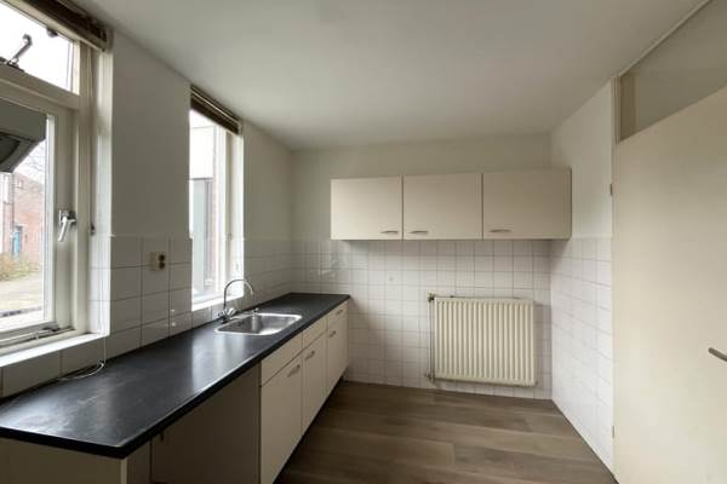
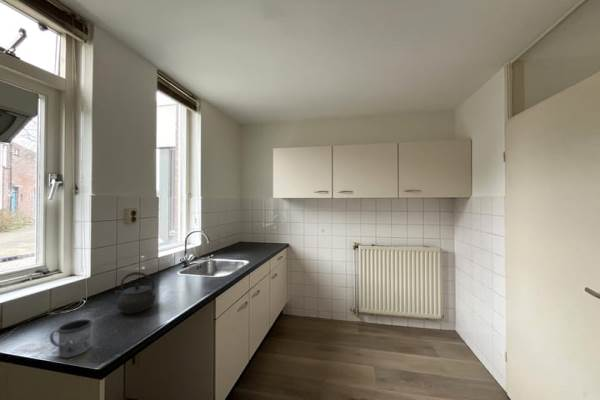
+ kettle (134, 290)
+ mug (70, 338)
